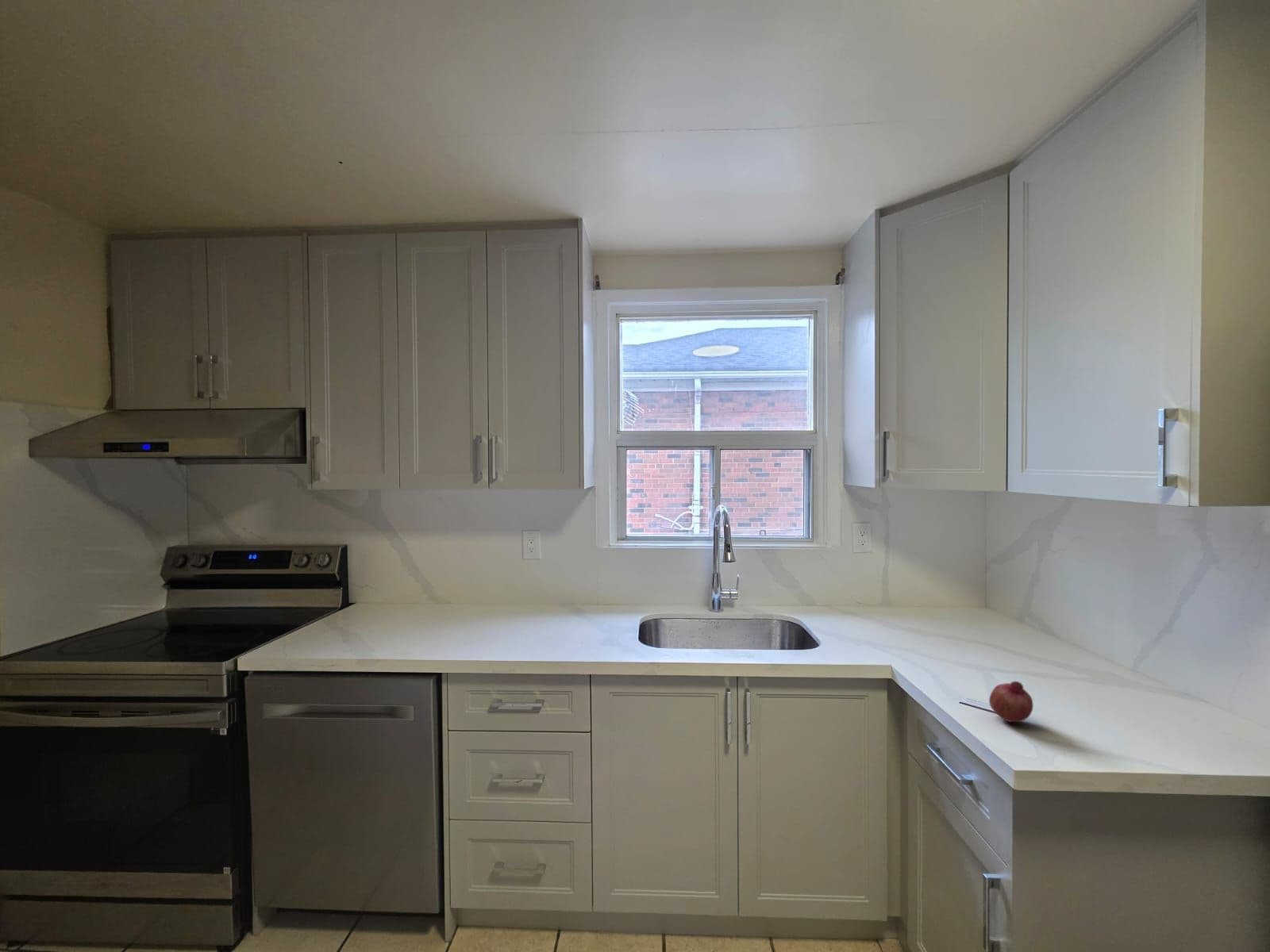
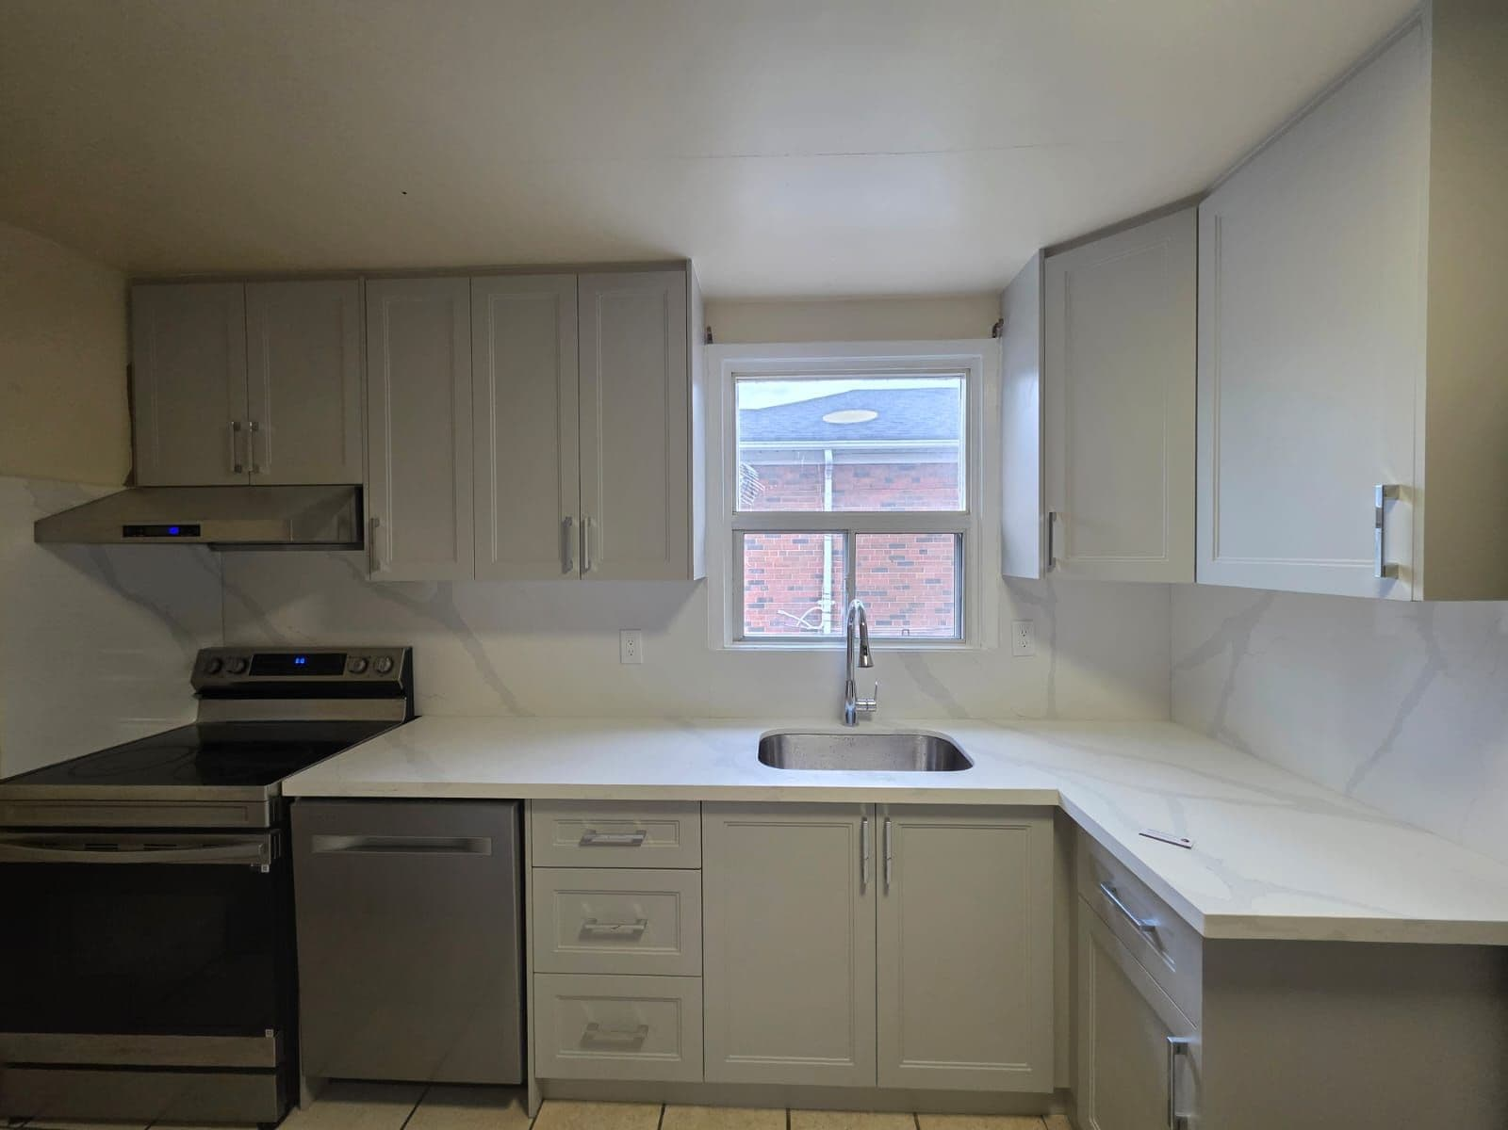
- fruit (1010, 699)
